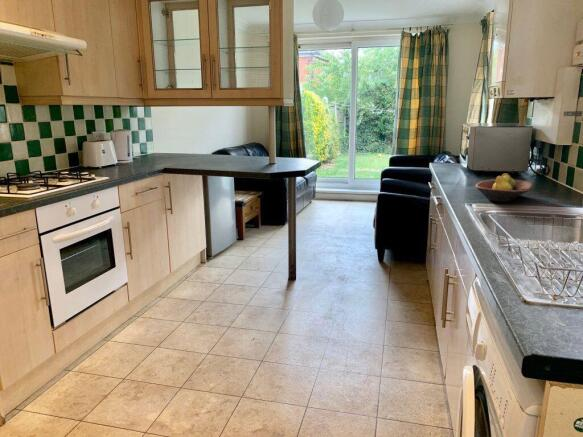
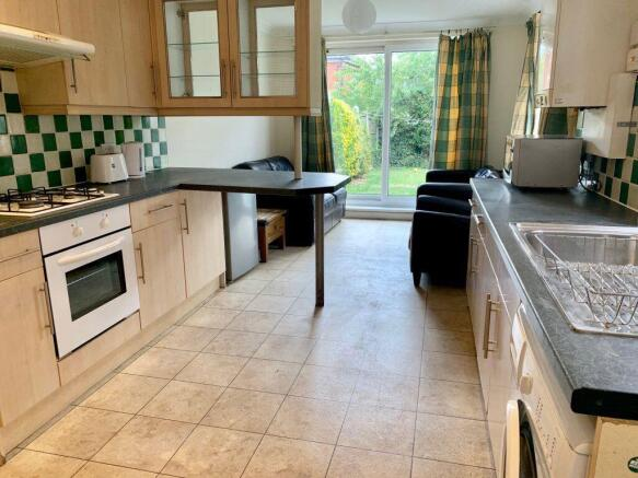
- fruit bowl (503, 185)
